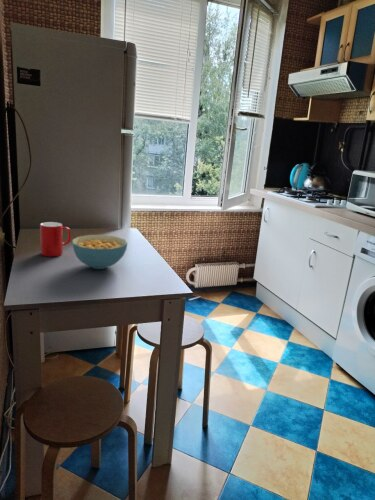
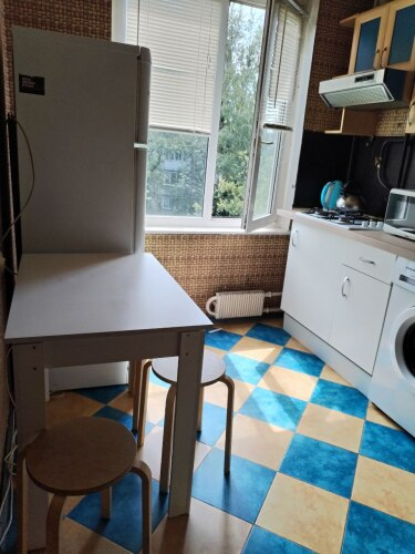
- cereal bowl (99, 254)
- cup (56, 238)
